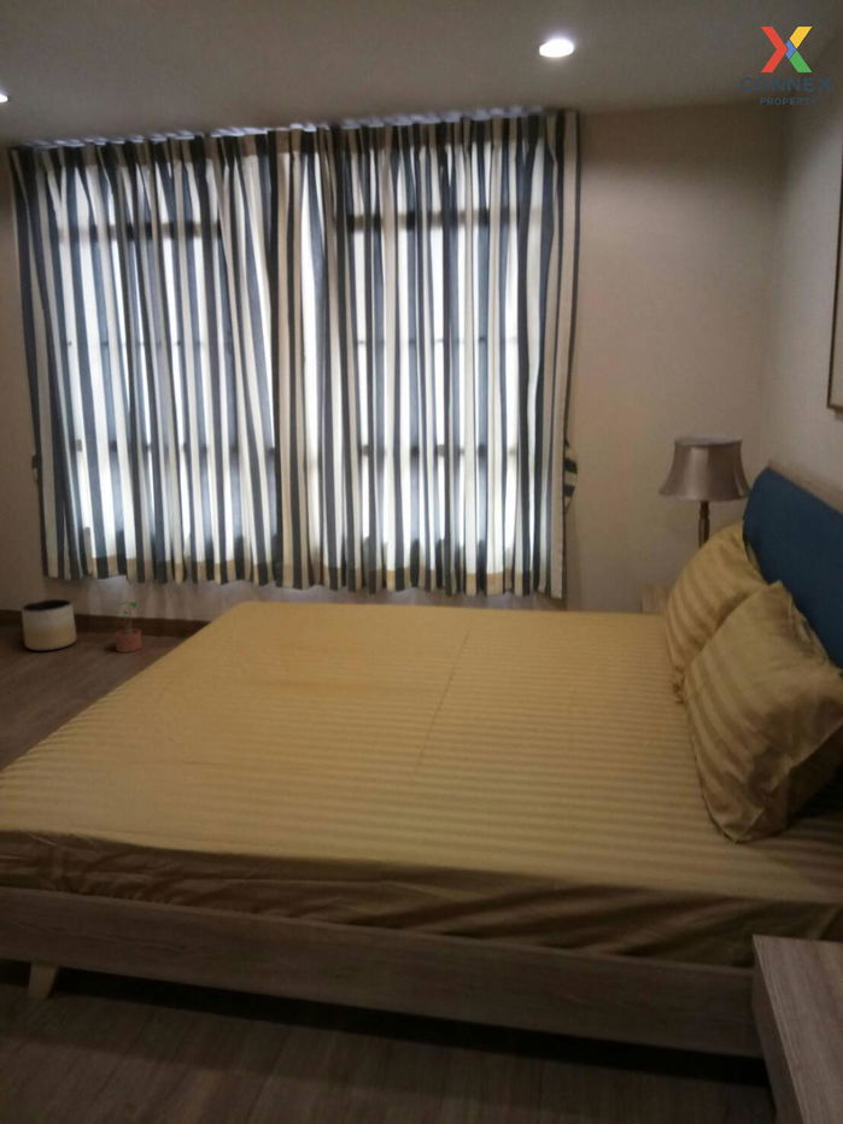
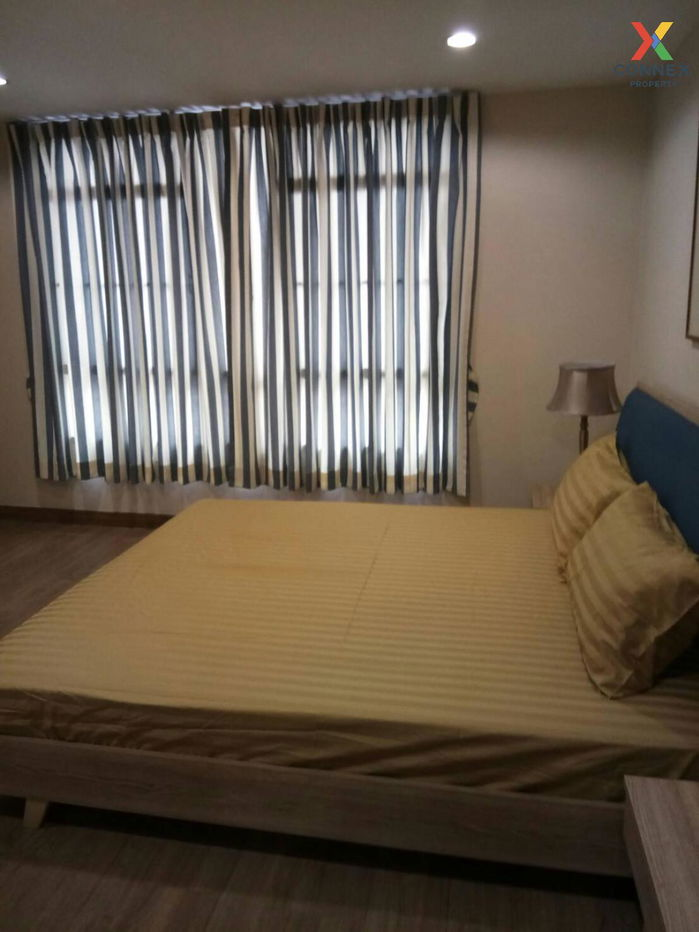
- planter (48, 625)
- potted plant (129, 625)
